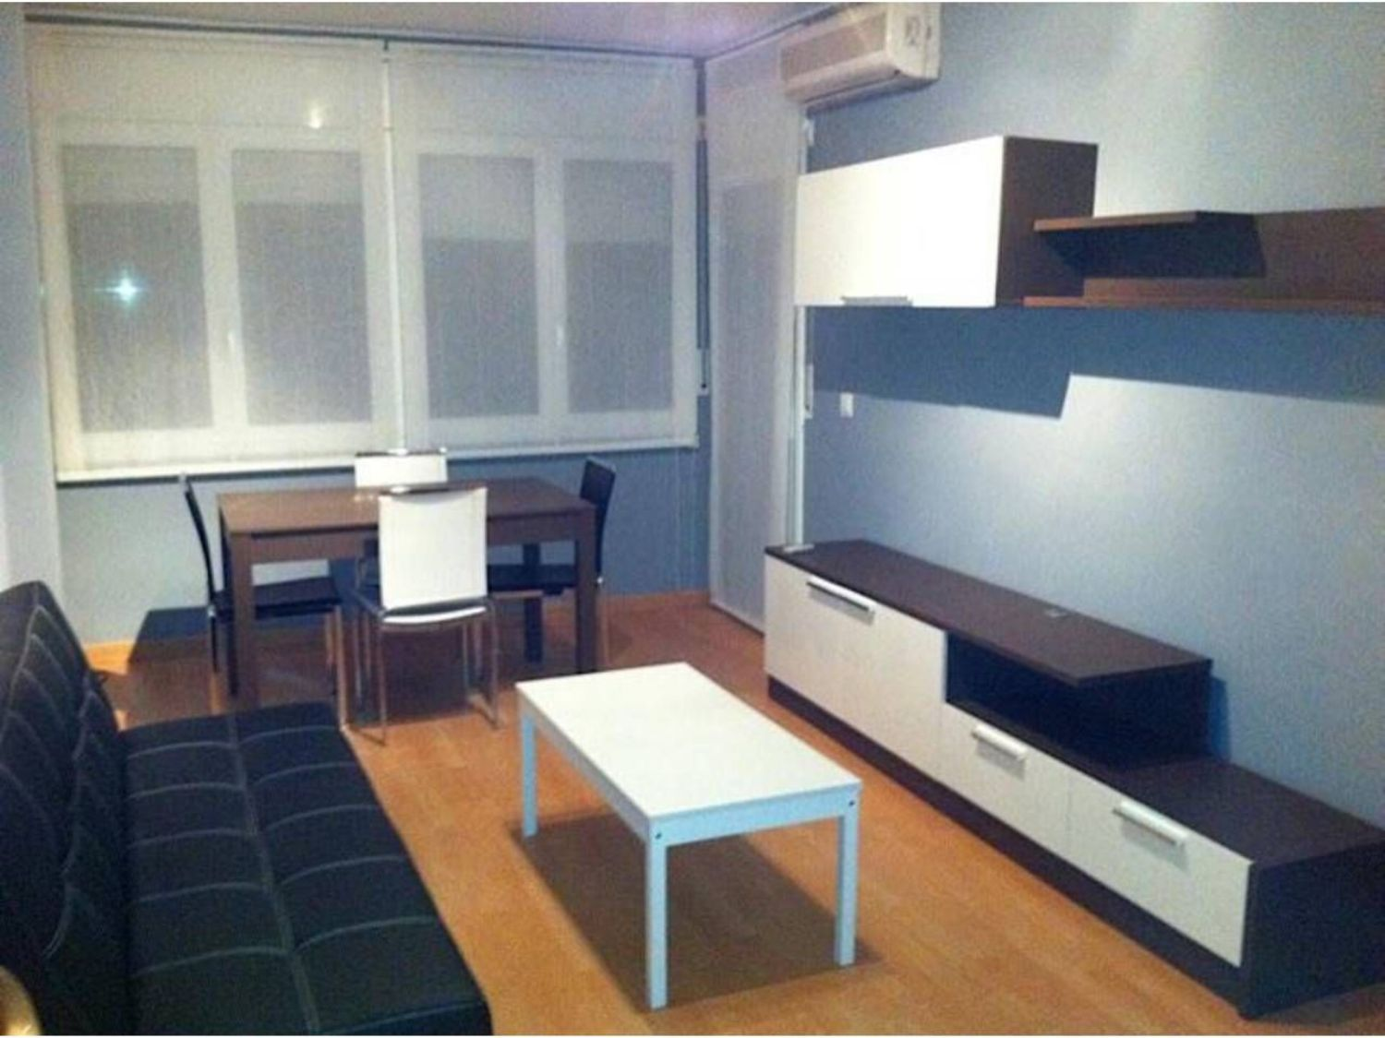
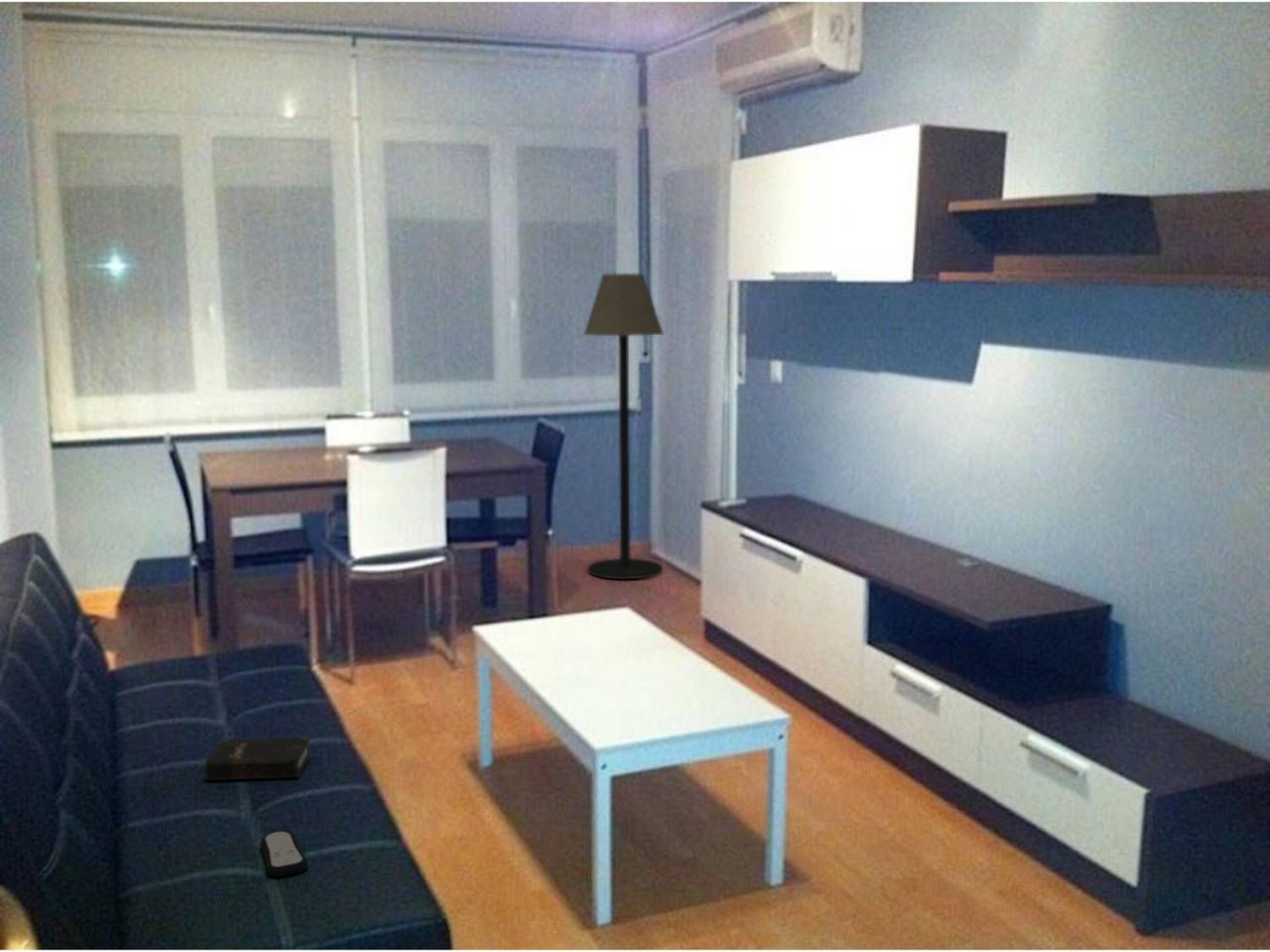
+ hardback book (259, 758)
+ floor lamp (624, 425)
+ remote control (282, 852)
